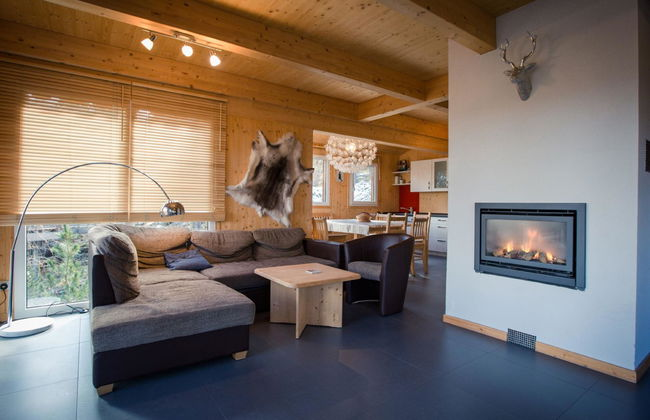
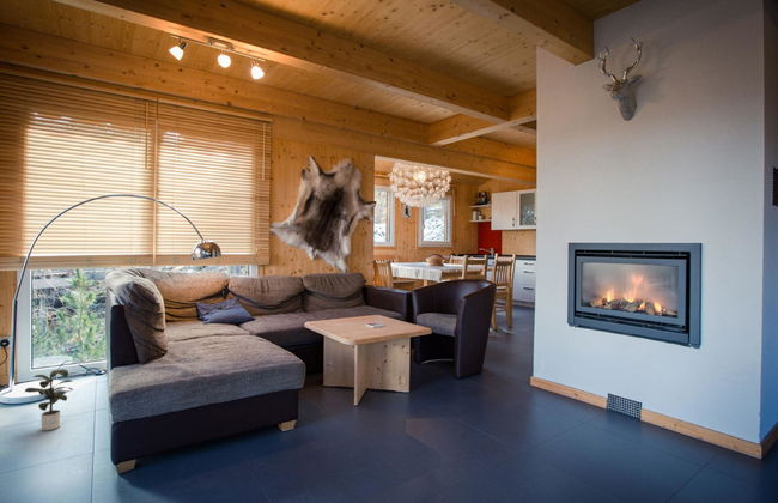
+ potted plant (49, 396)
